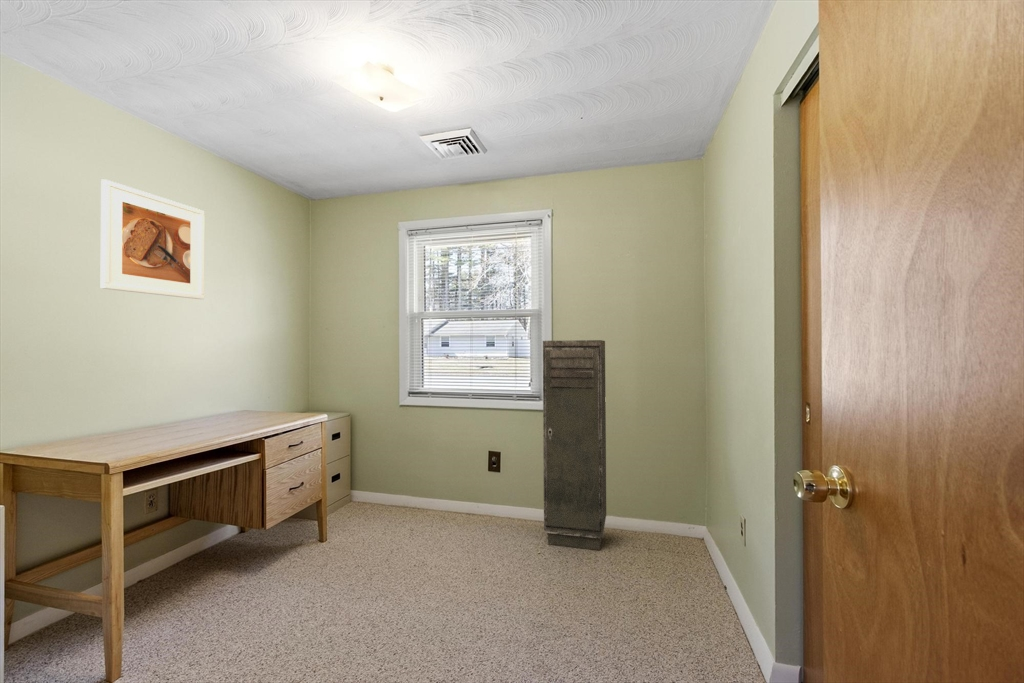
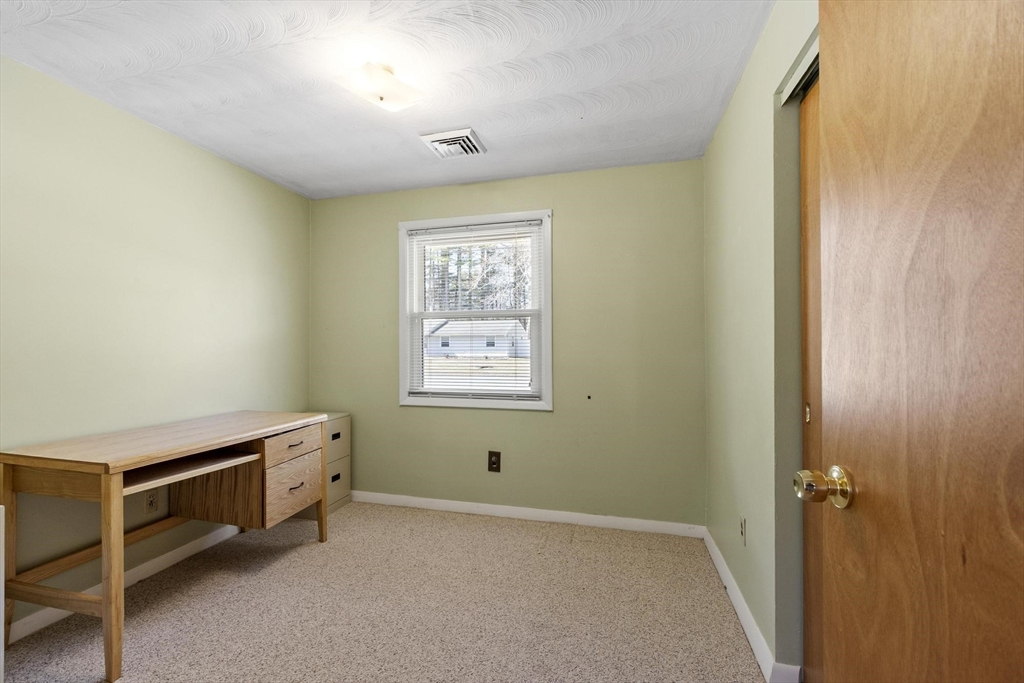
- storage cabinet (576, 437)
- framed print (157, 245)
